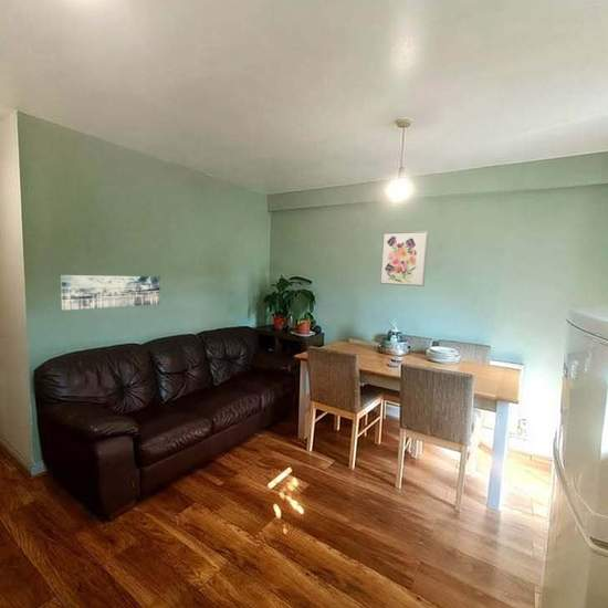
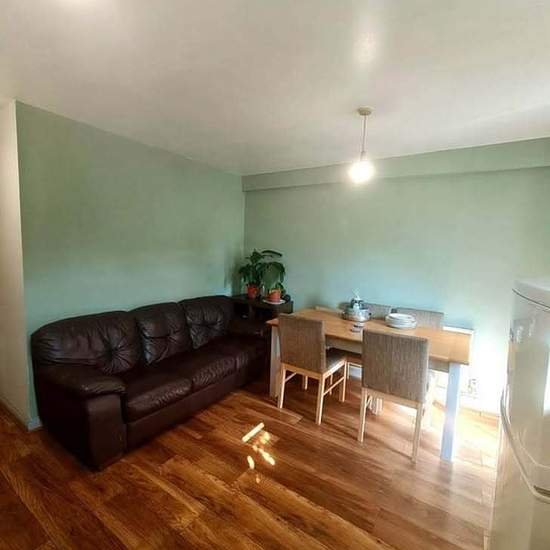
- wall art (402, 259)
- wall art (116, 291)
